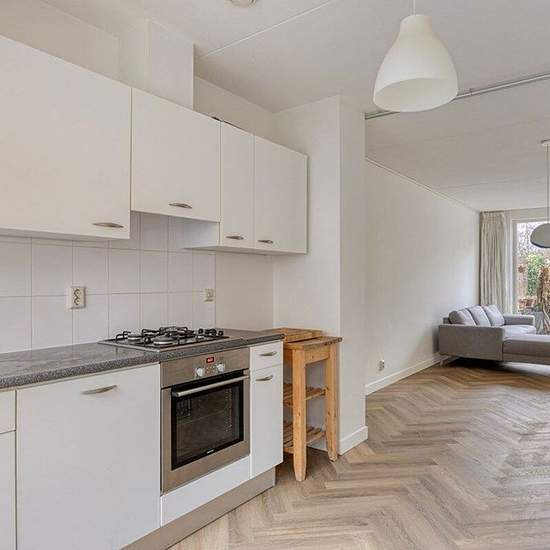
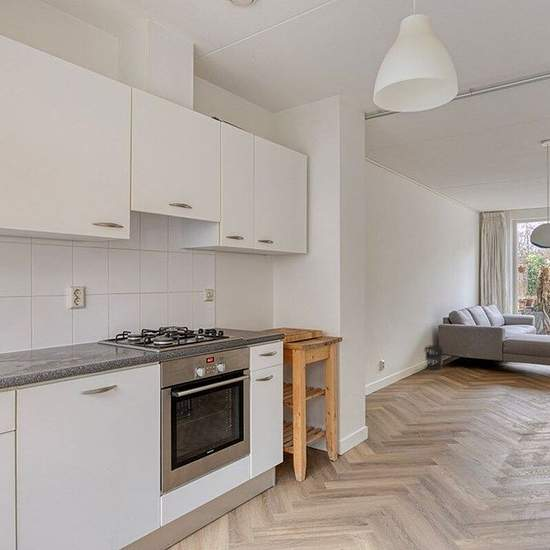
+ wastebasket (433, 357)
